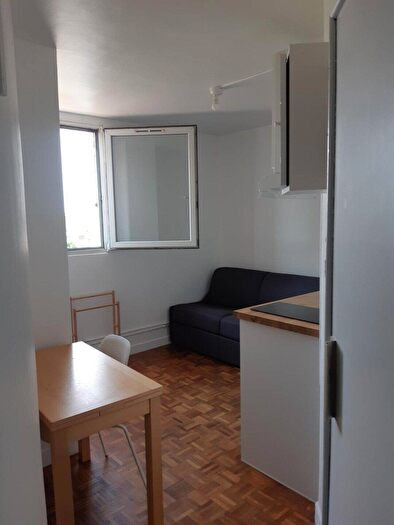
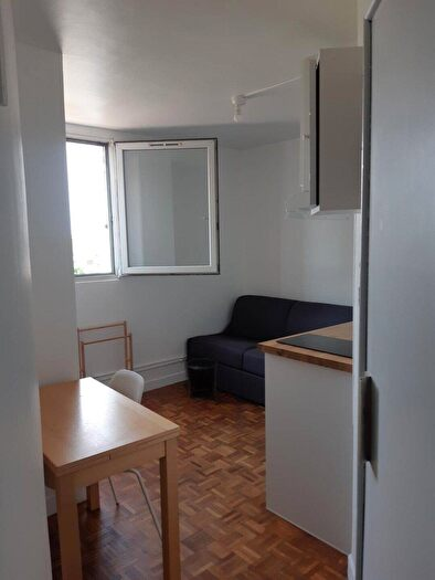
+ waste bin (201, 379)
